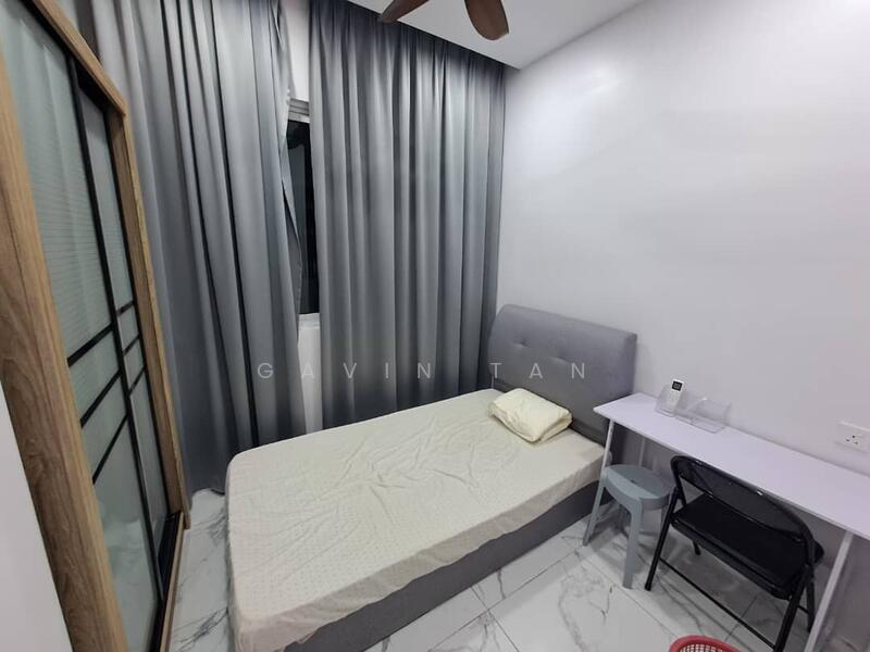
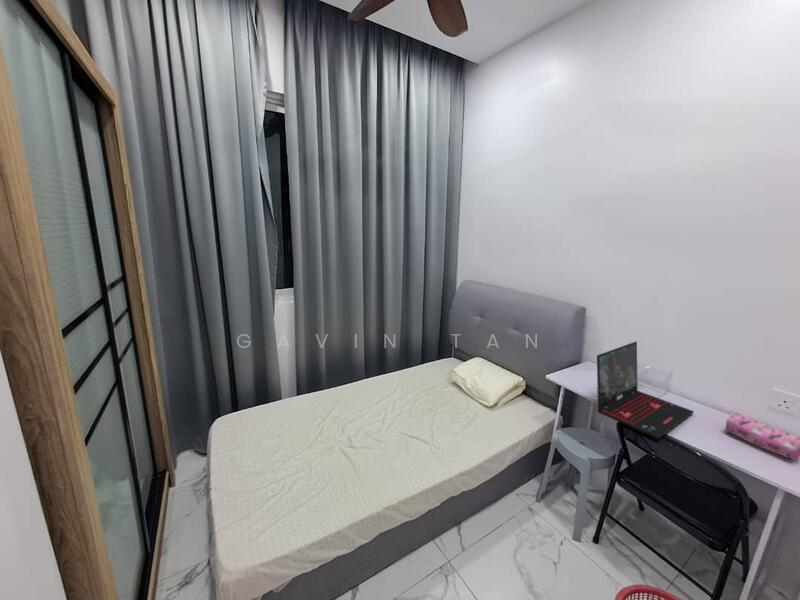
+ laptop (642, 392)
+ pencil case (762, 434)
